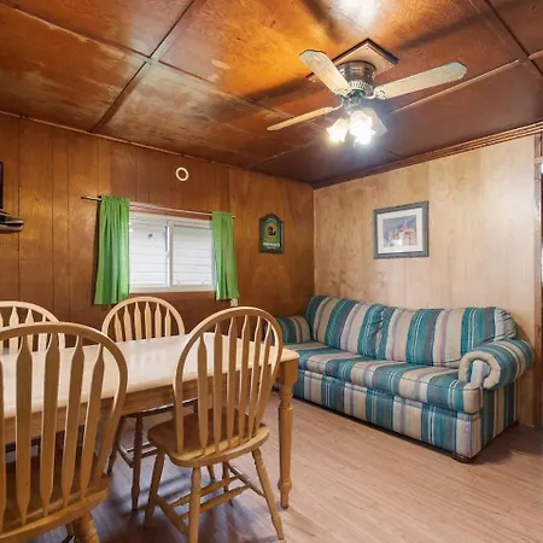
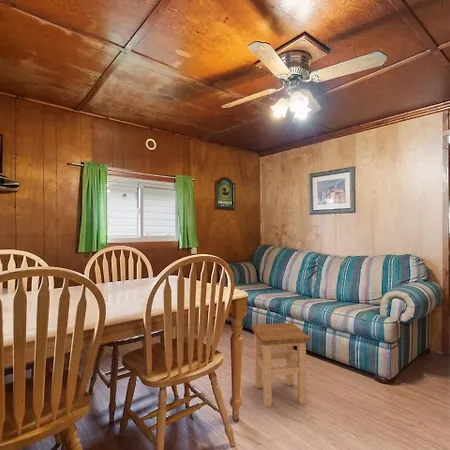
+ stool (279, 358)
